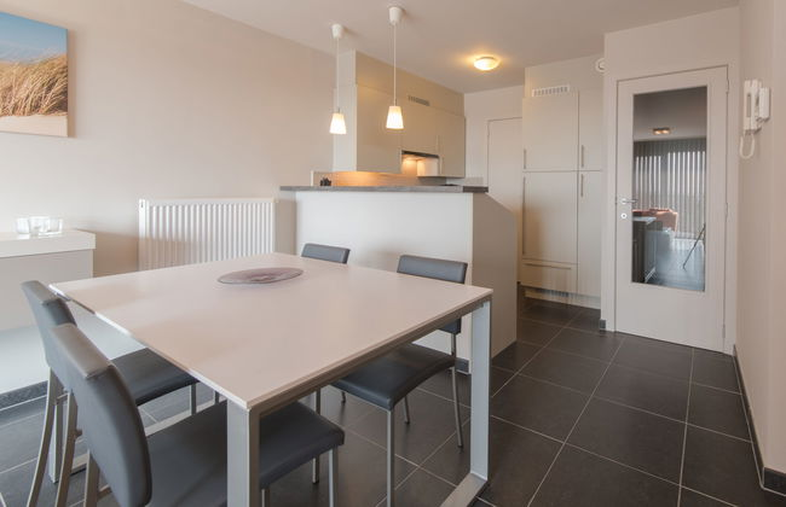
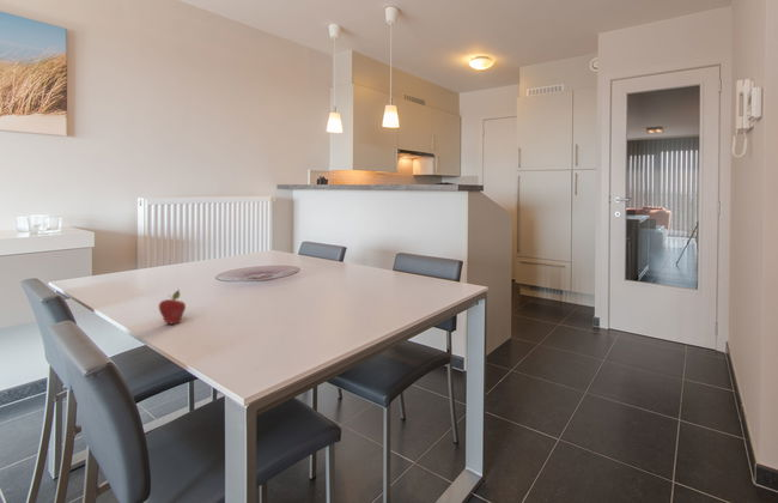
+ fruit (172, 305)
